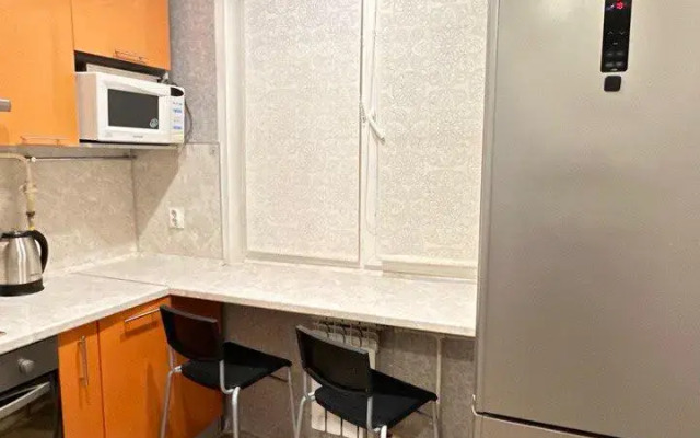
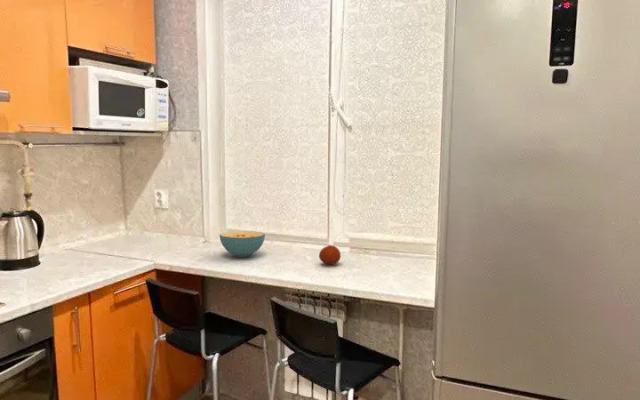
+ fruit (329, 254)
+ cereal bowl (242, 244)
